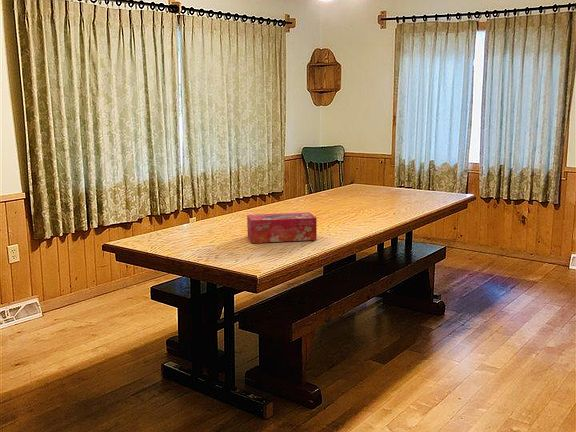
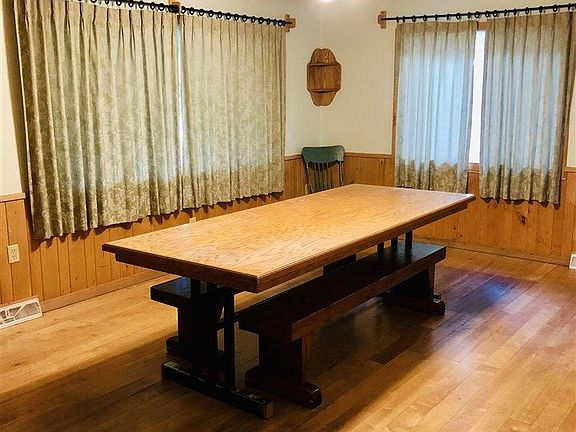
- tissue box (281, 227)
